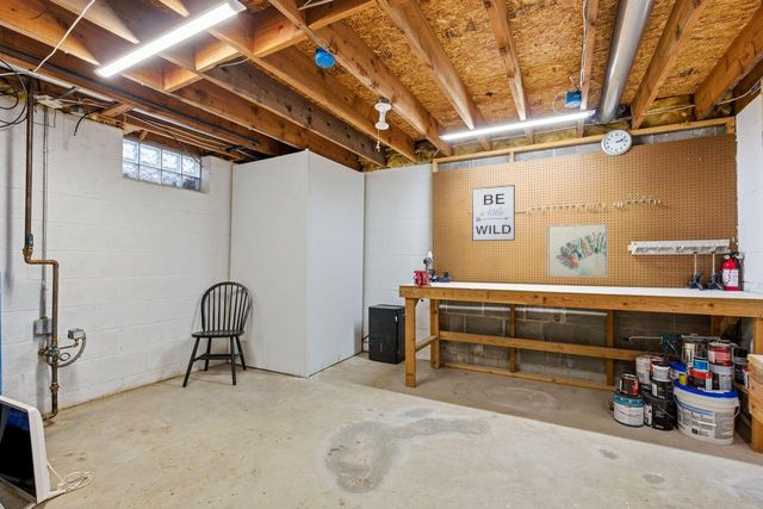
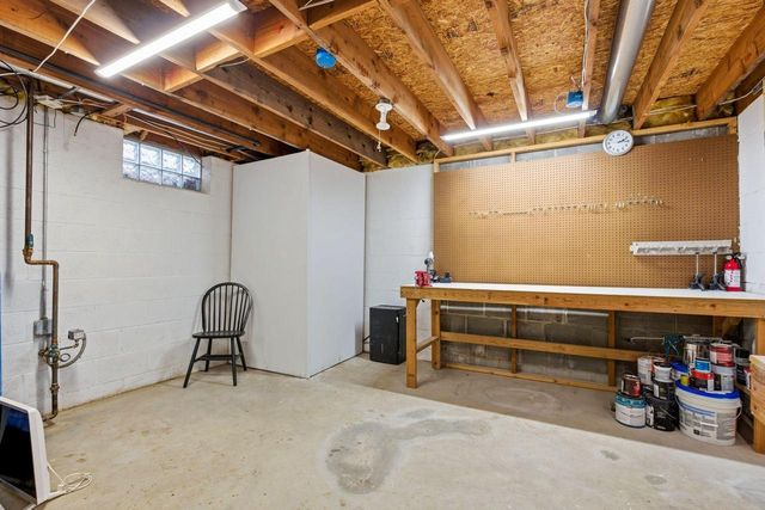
- wall art (492, 213)
- wall art (576, 250)
